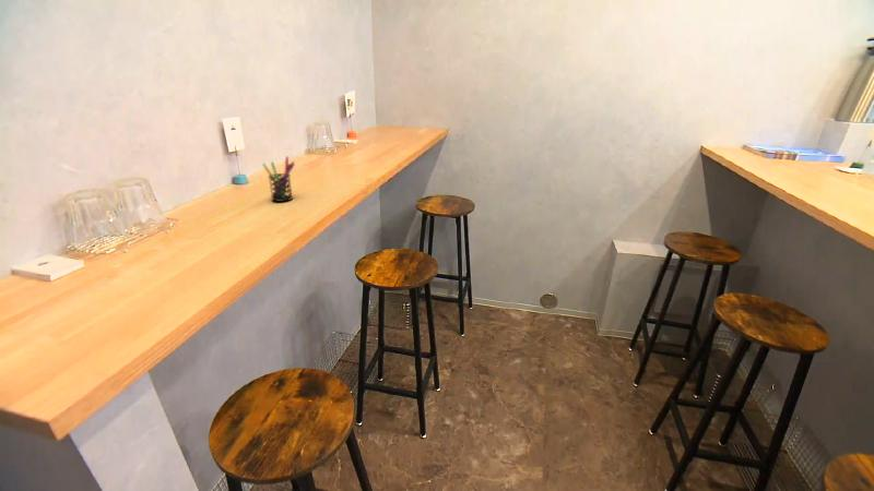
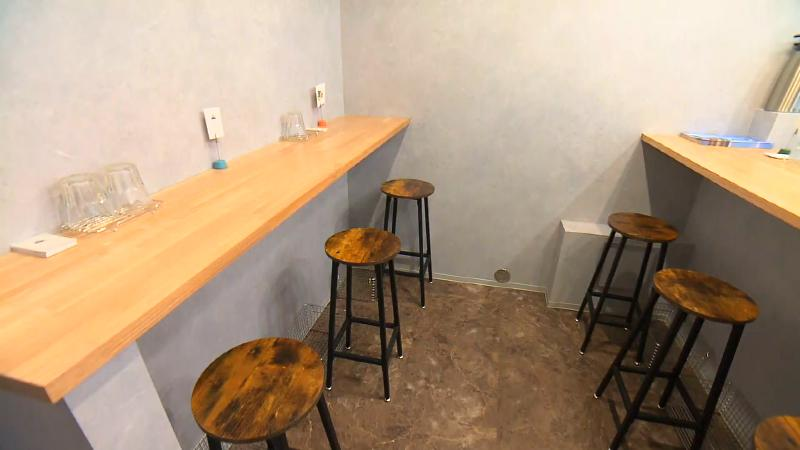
- pen holder (280, 178)
